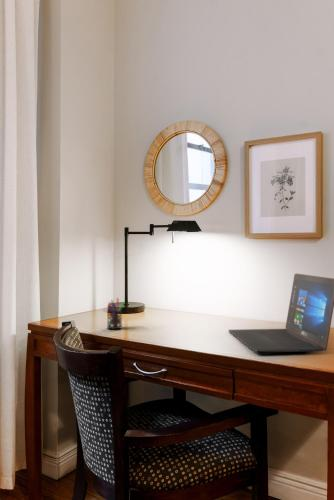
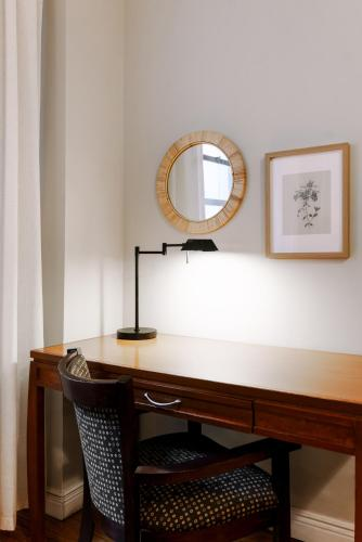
- laptop (288, 310)
- pen holder (116, 312)
